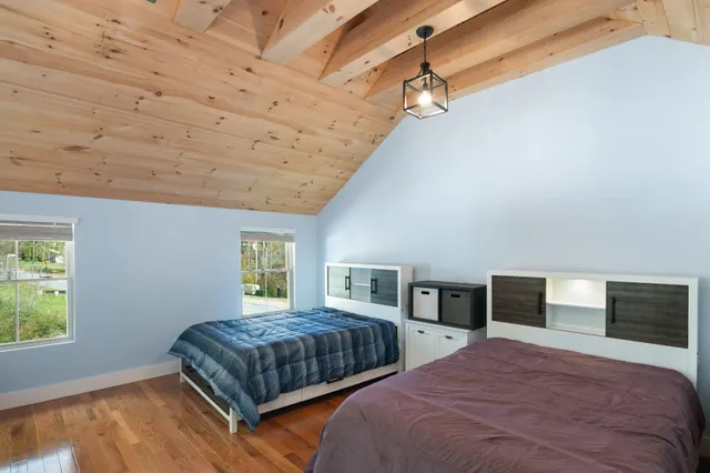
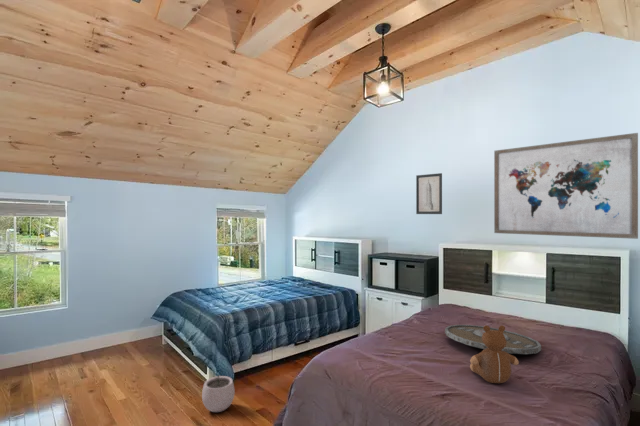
+ wall art (428, 194)
+ plant pot (218, 389)
+ teddy bear (490, 350)
+ serving tray (484, 332)
+ wall art (557, 189)
